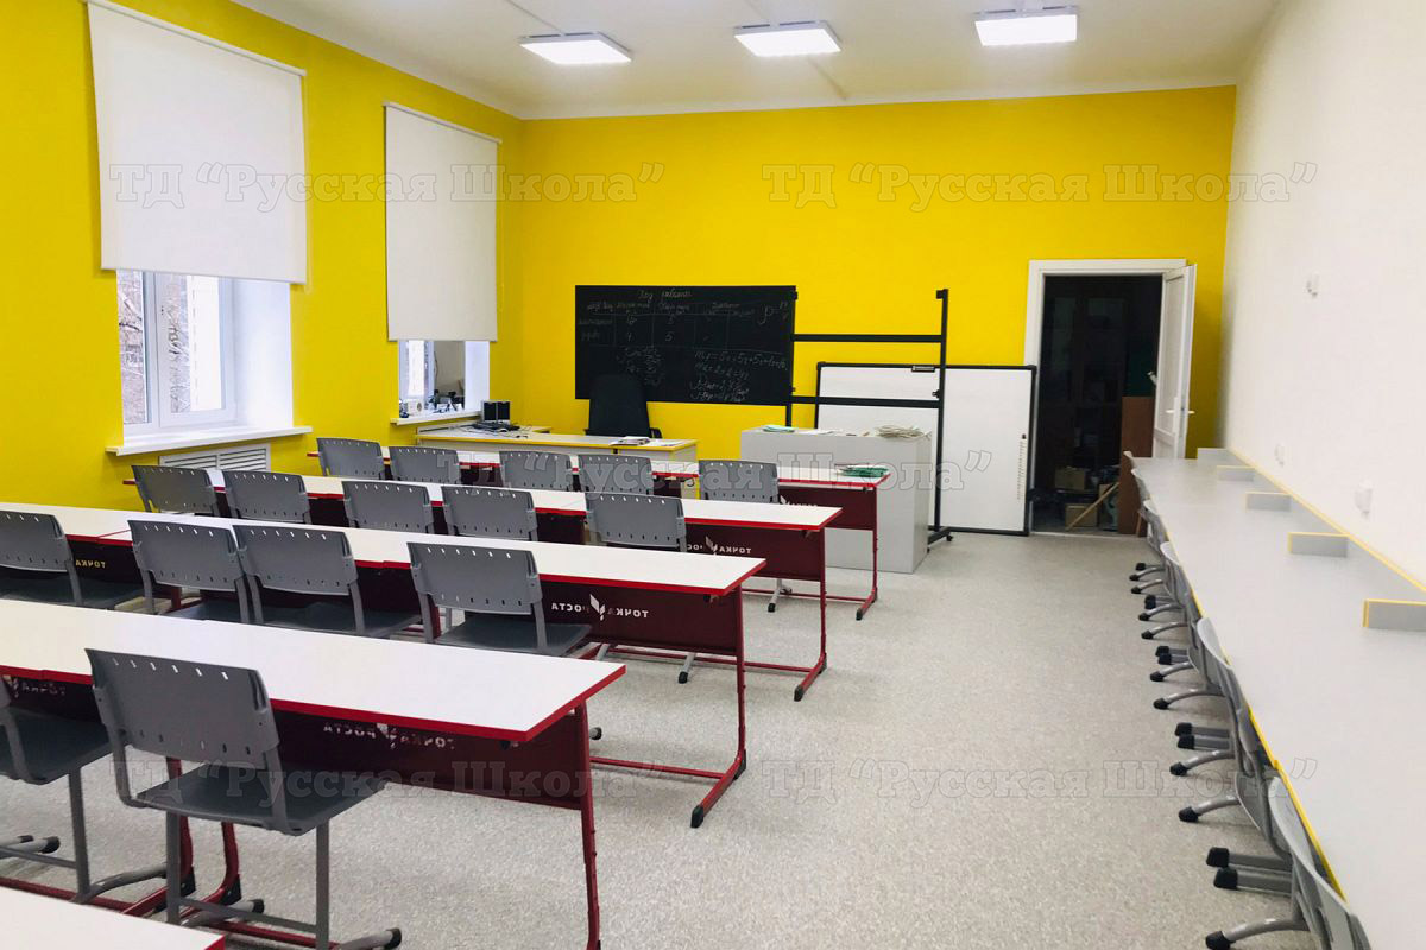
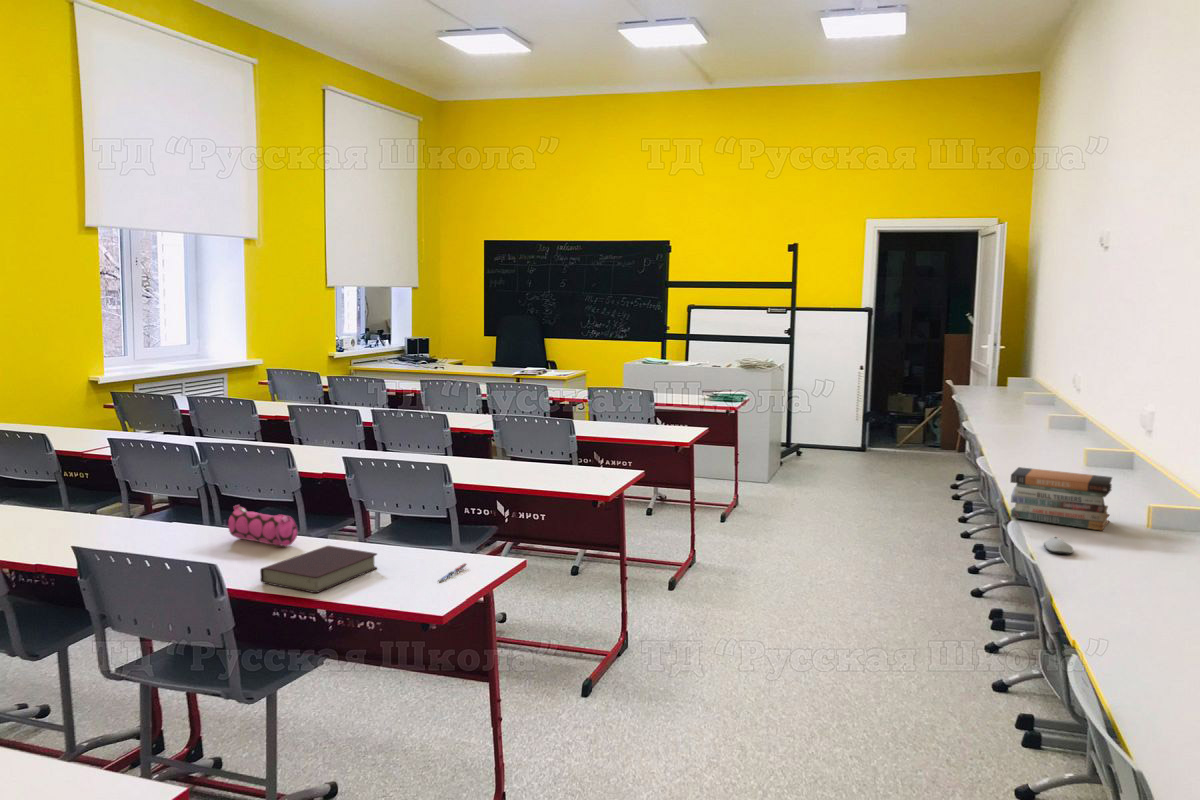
+ pencil case (262, 525)
+ pen (452, 571)
+ book stack (1059, 497)
+ book (321, 567)
+ computer mouse (1058, 544)
